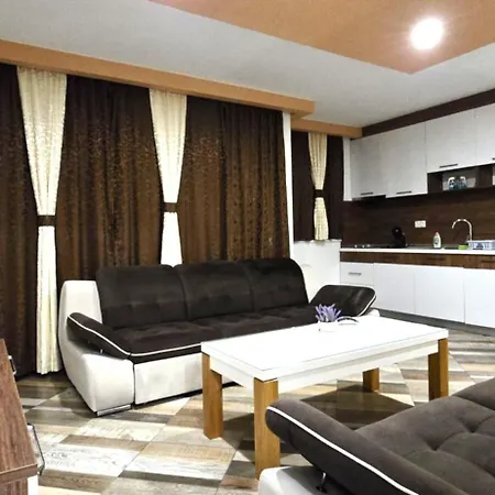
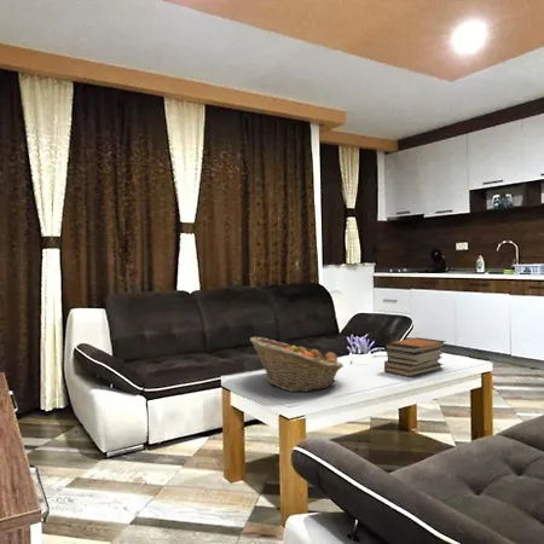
+ book stack (415, 355)
+ fruit basket (295, 359)
